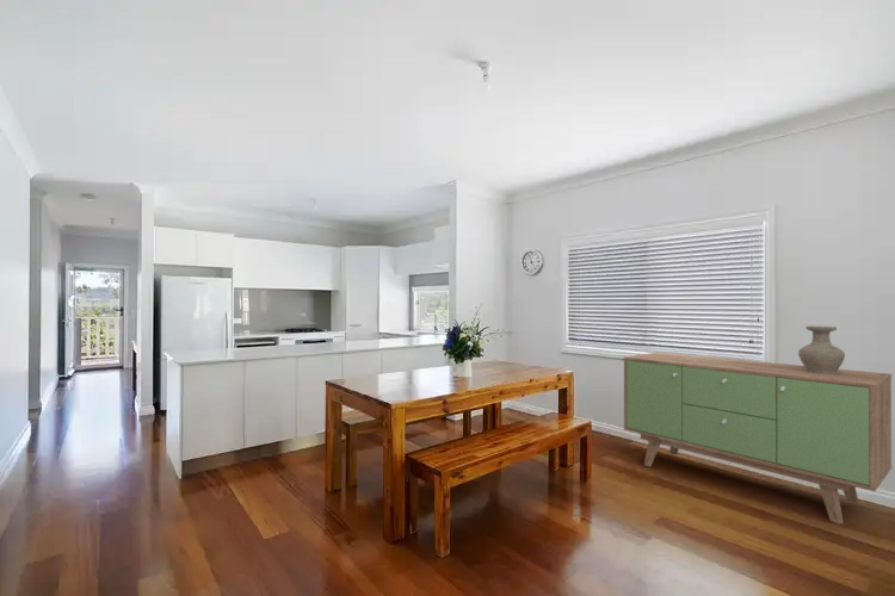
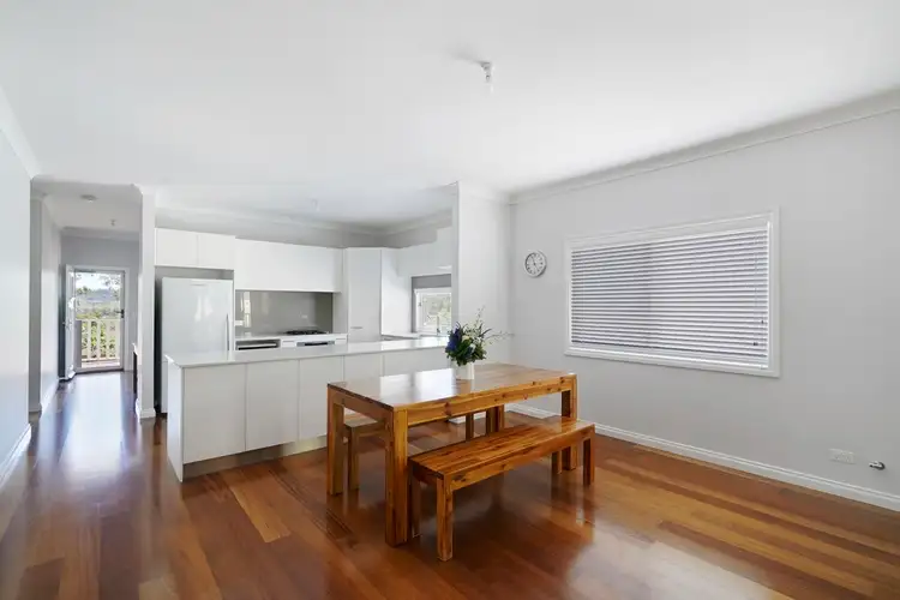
- vase (821, 349)
- sideboard (740, 422)
